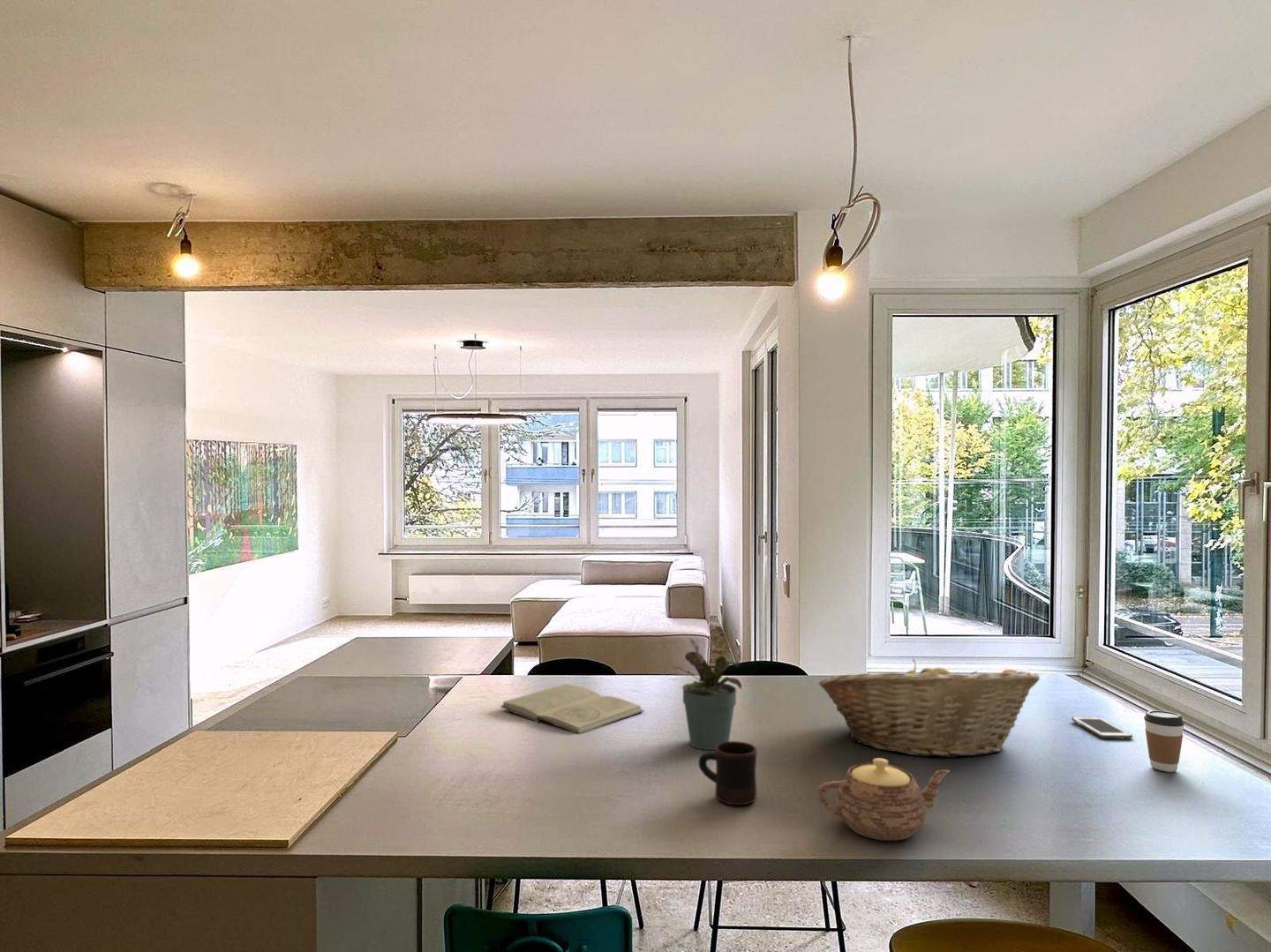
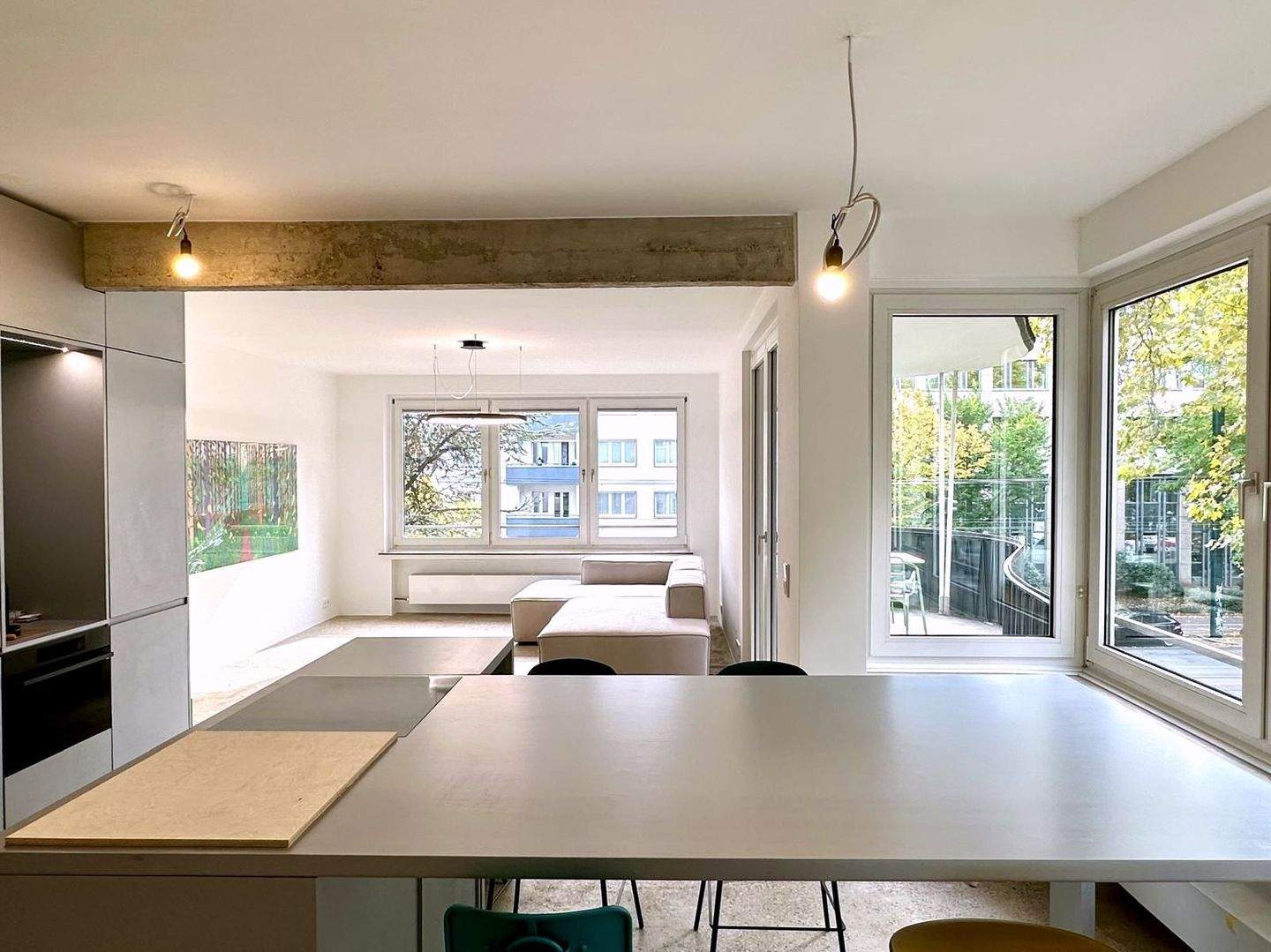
- coffee cup (1163, 740)
- potted plant (703, 688)
- cell phone (1101, 727)
- book (572, 706)
- fruit basket (926, 698)
- mug (726, 771)
- teapot (884, 793)
